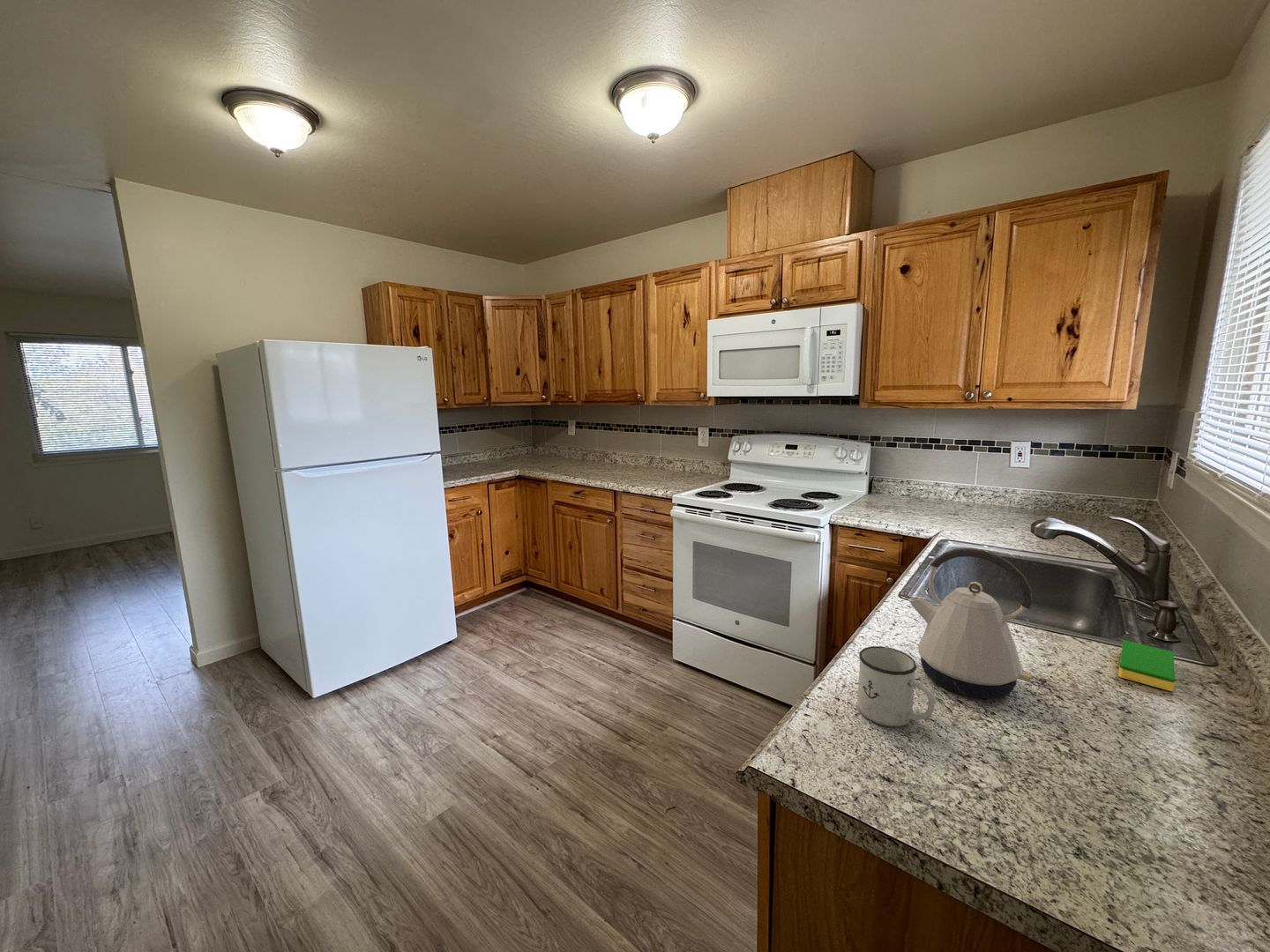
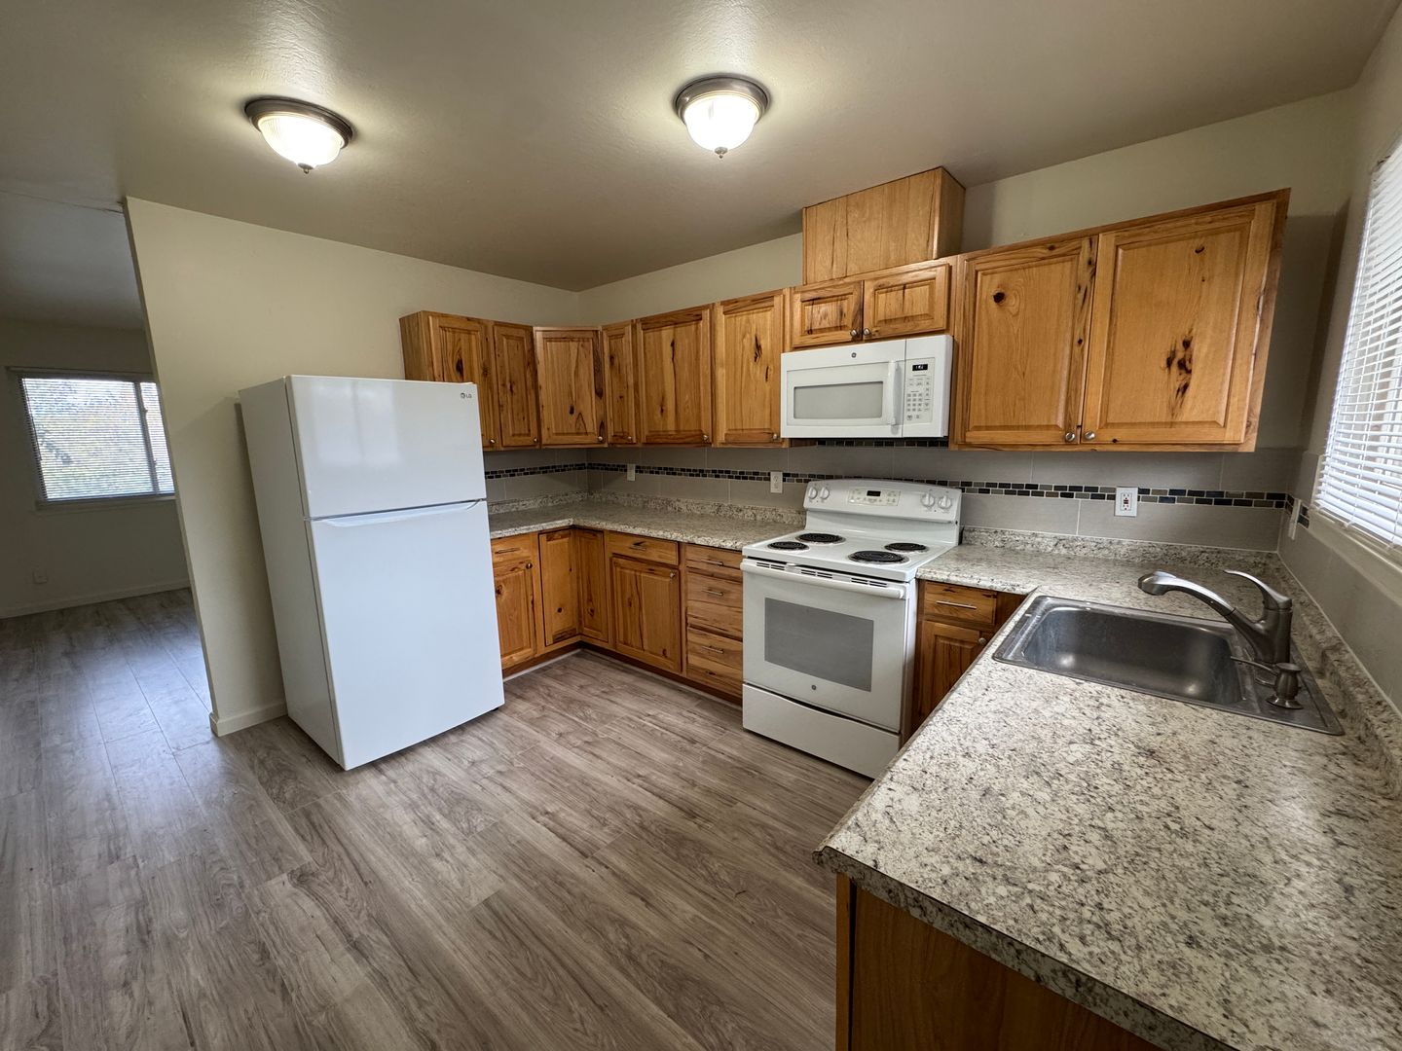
- dish sponge (1146, 664)
- kettle (967, 614)
- mug (895, 690)
